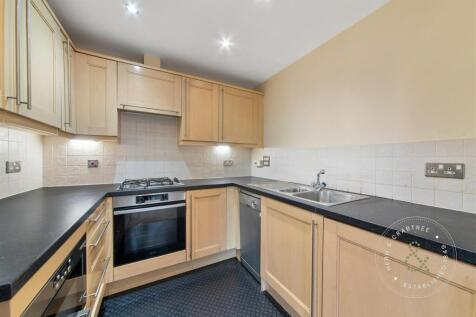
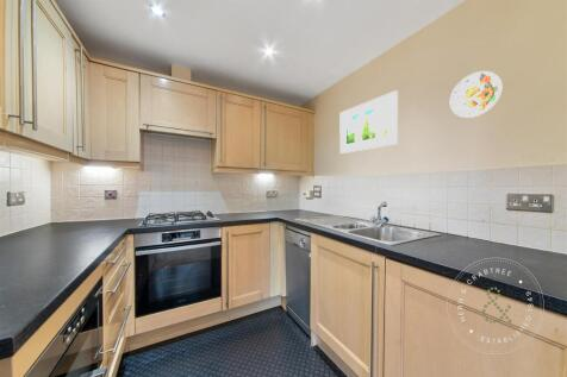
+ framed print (364, 126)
+ decorative plate (474, 95)
